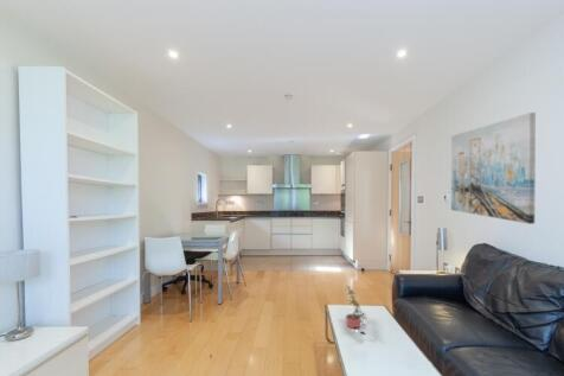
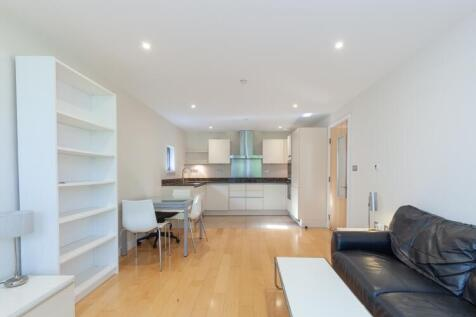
- potted plant (355, 310)
- wall art (485, 171)
